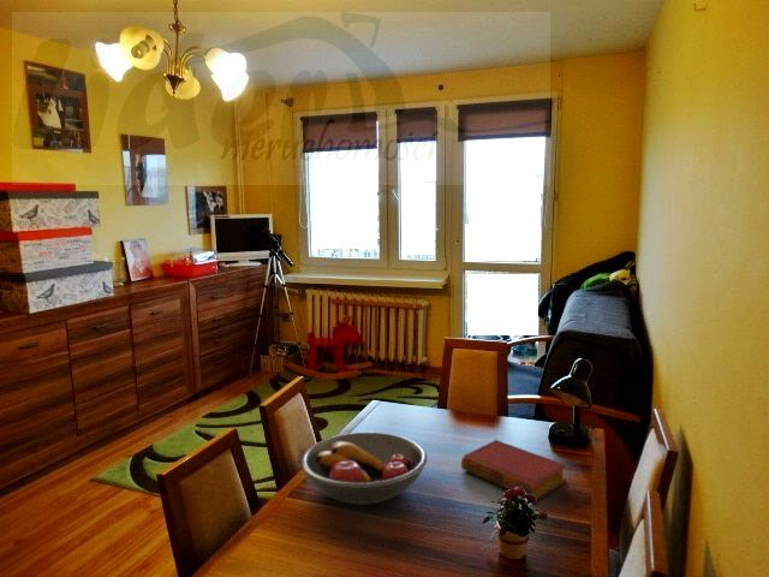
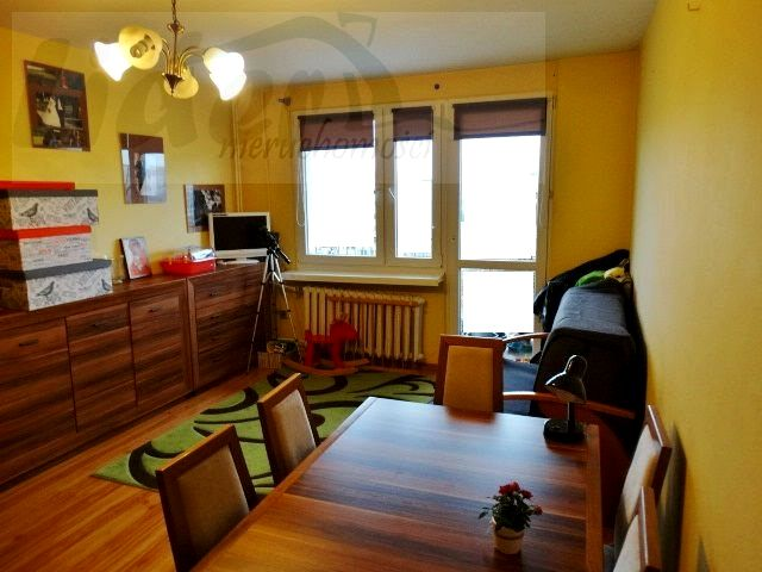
- fruit bowl (364, 468)
- book (512, 468)
